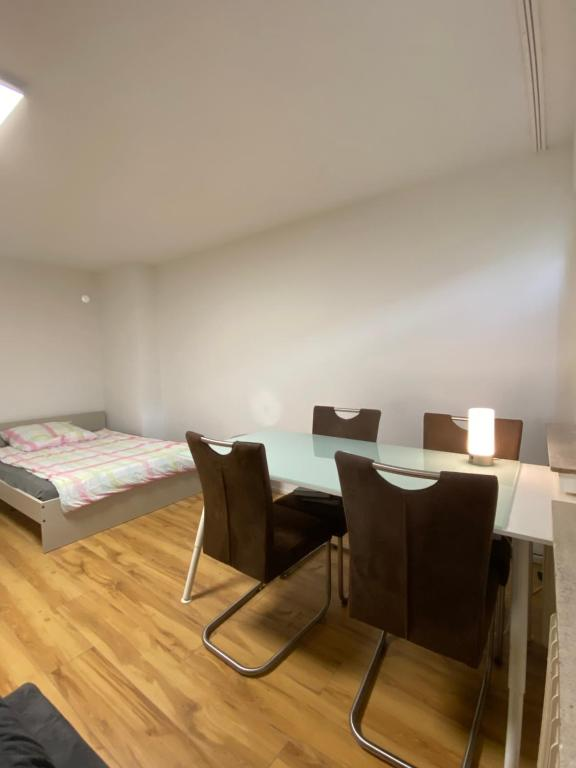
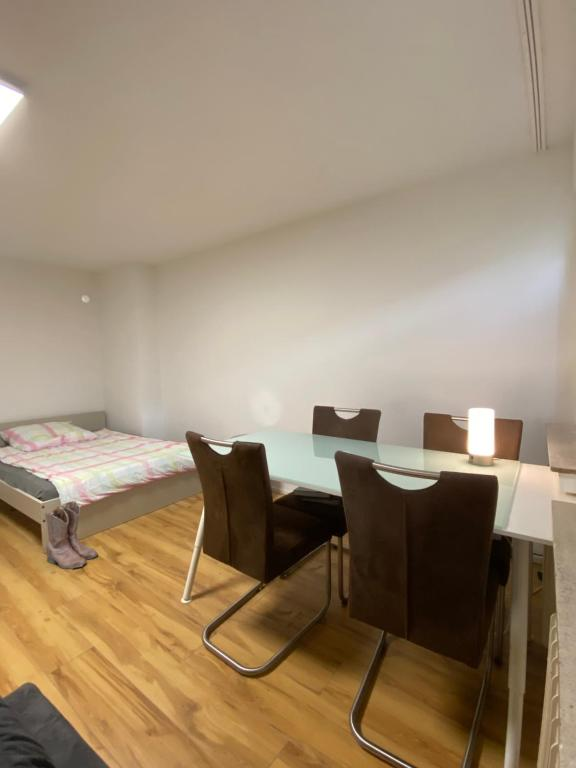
+ boots (71, 532)
